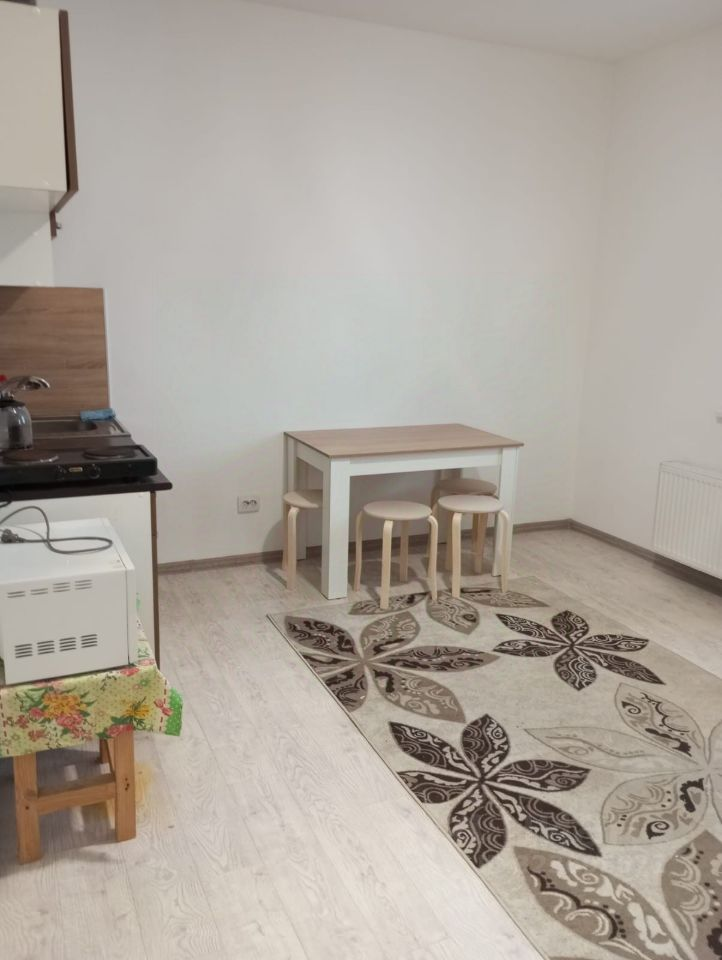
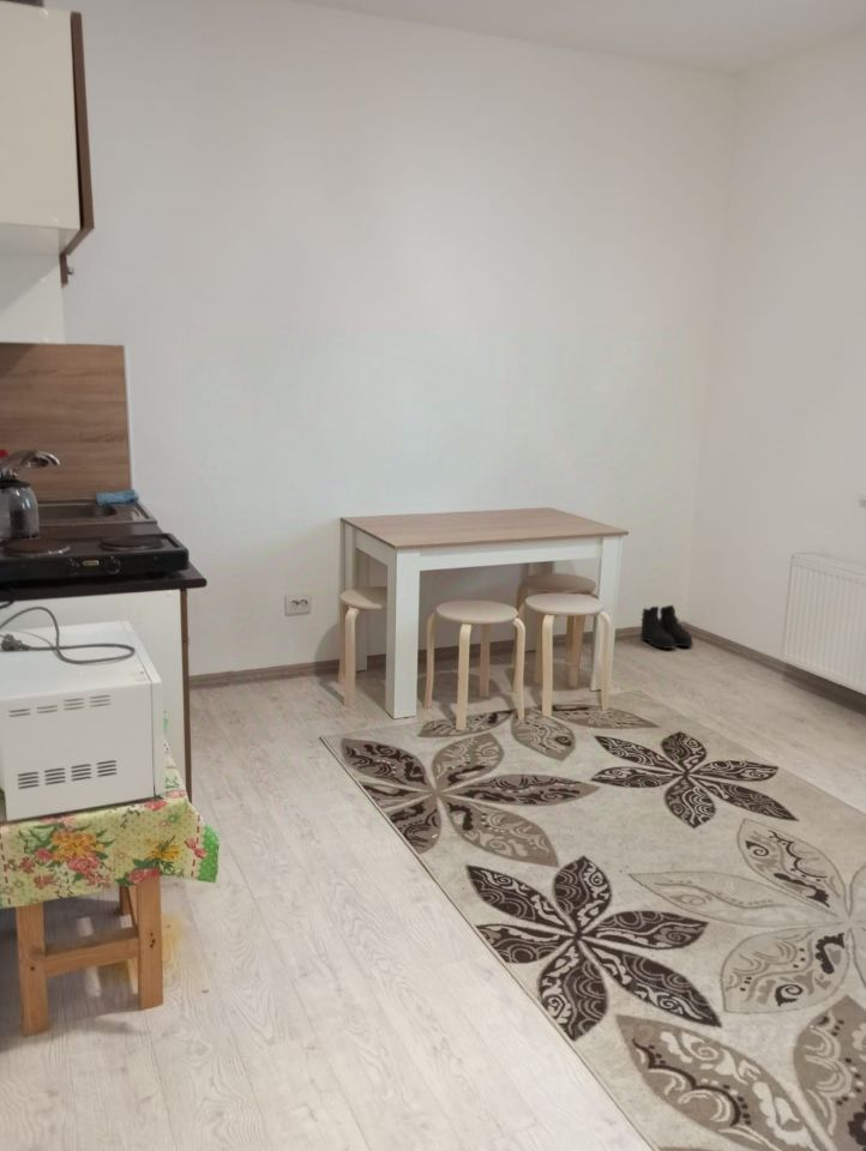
+ boots (667, 625)
